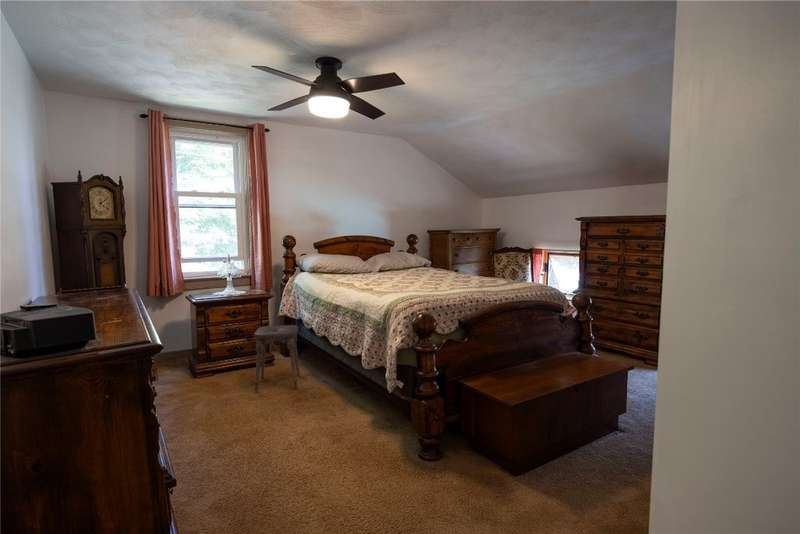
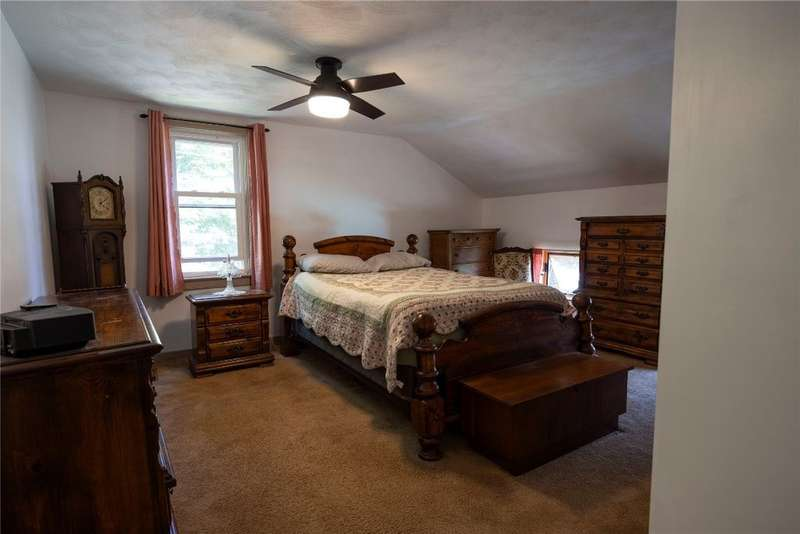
- stool (290, 355)
